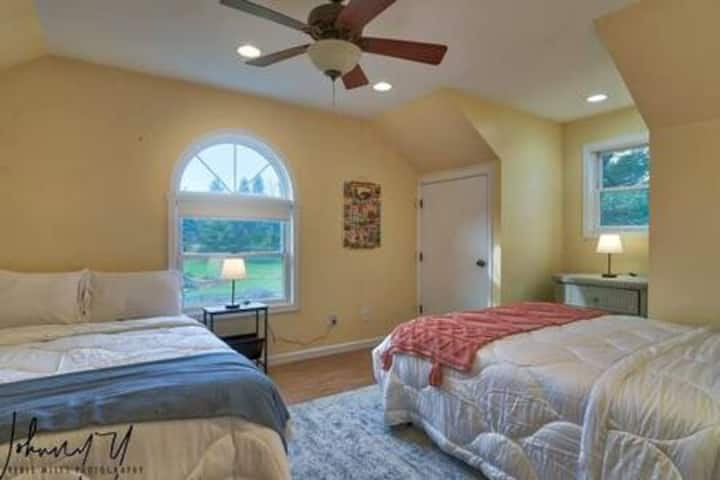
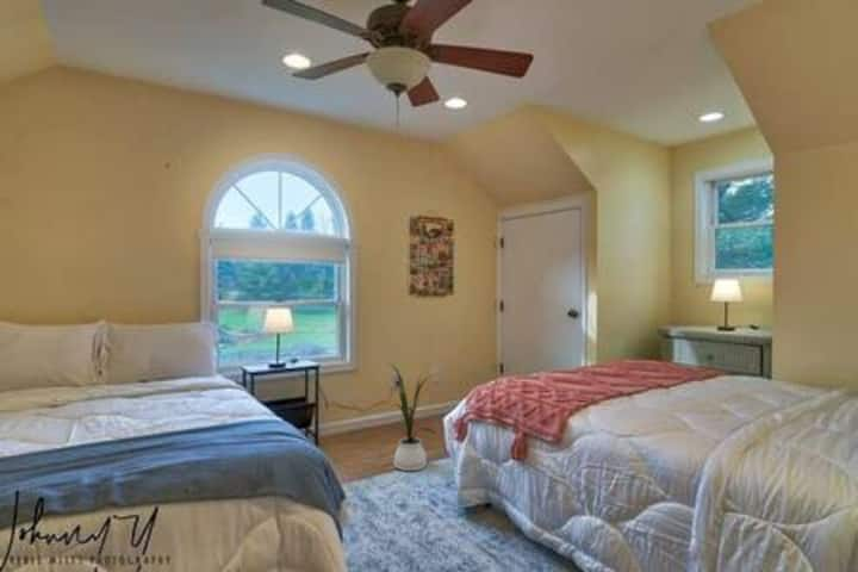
+ house plant (408, 414)
